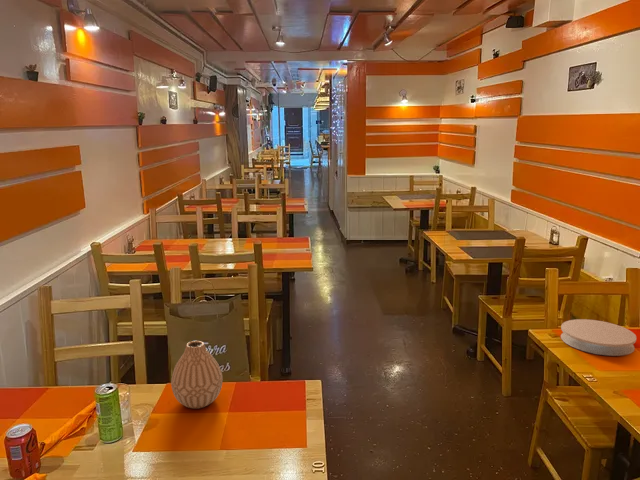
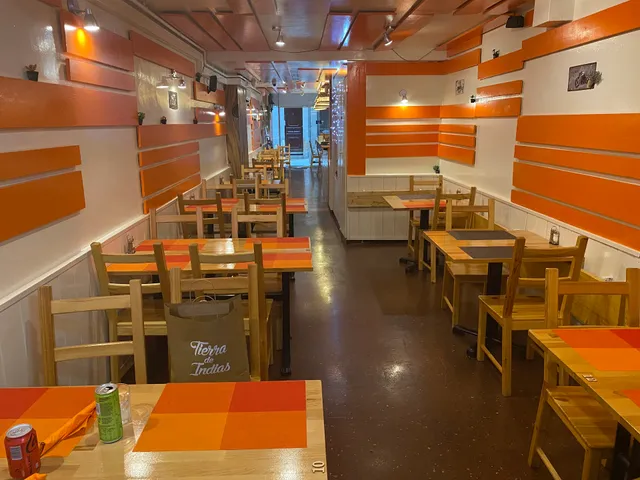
- vase (196, 373)
- plate (597, 336)
